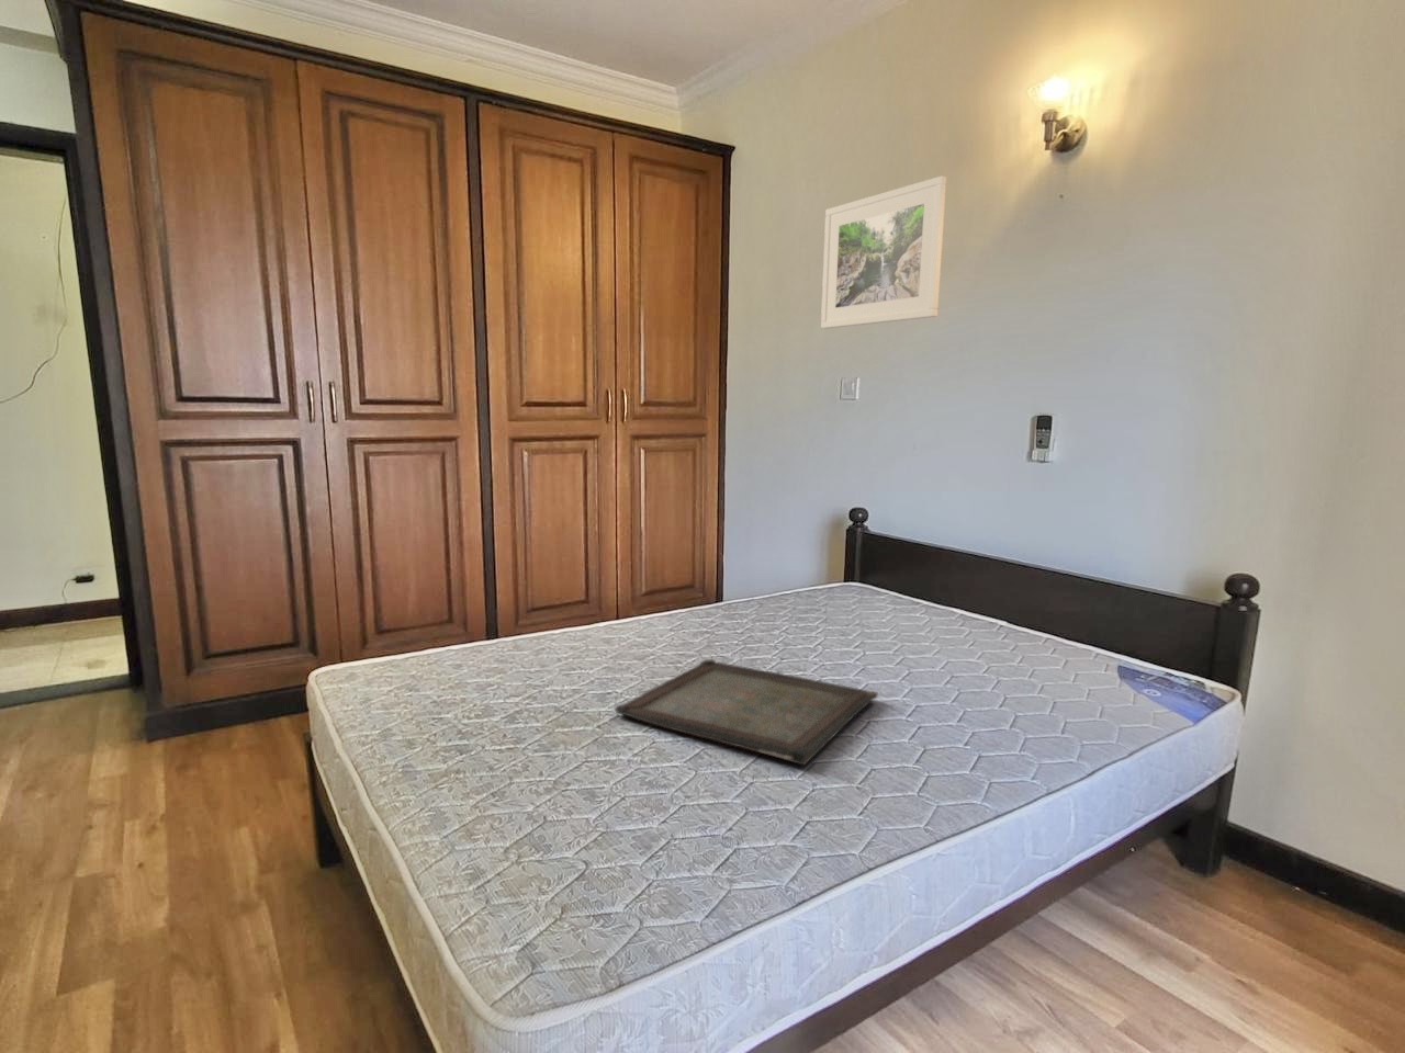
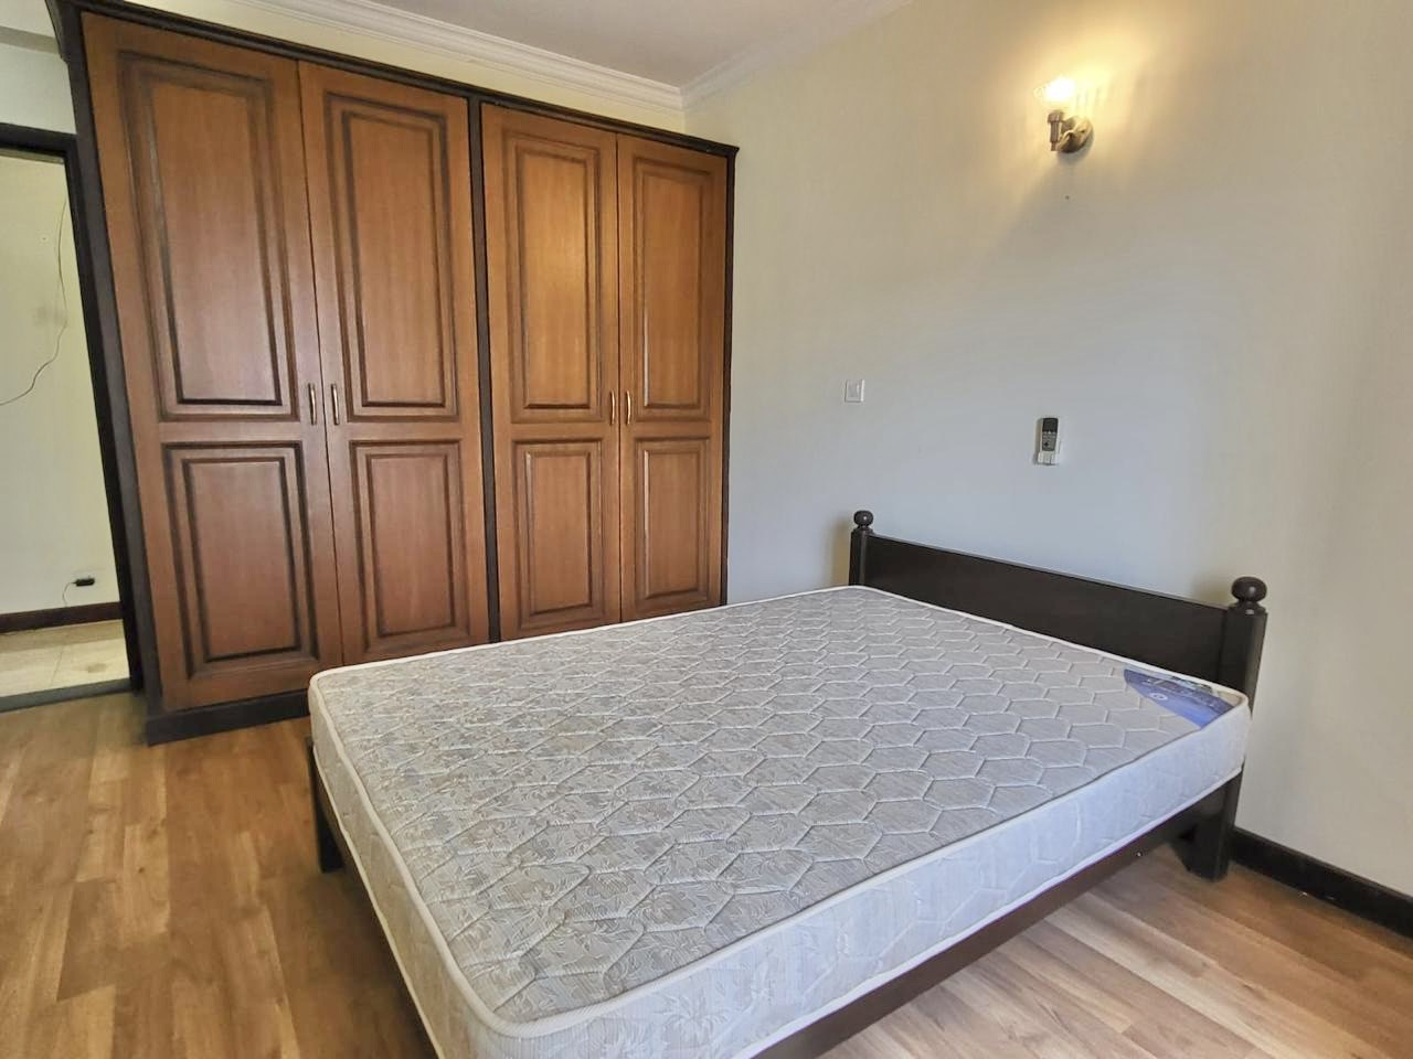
- serving tray (750, 702)
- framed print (877, 259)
